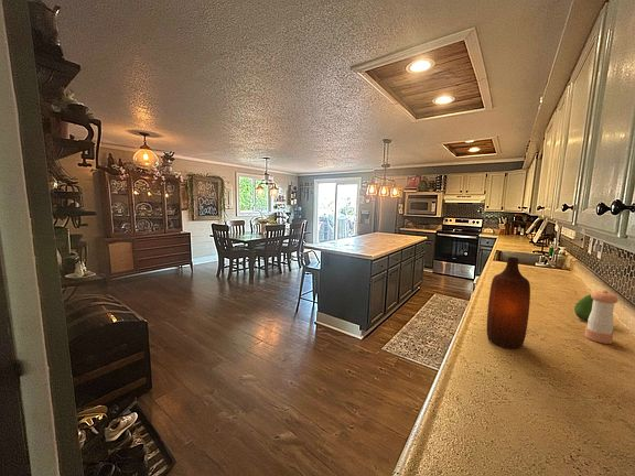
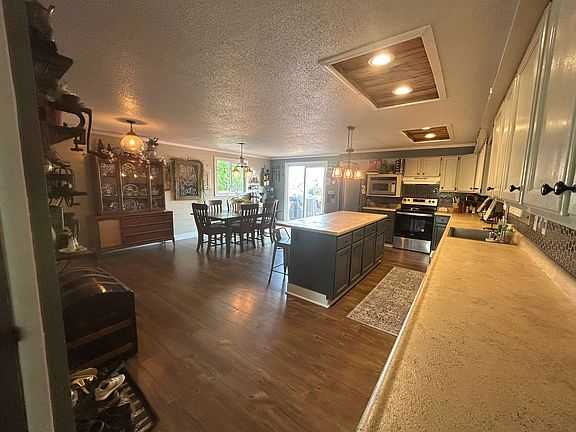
- fruit (588, 306)
- bottle (508, 300)
- pepper shaker (601, 314)
